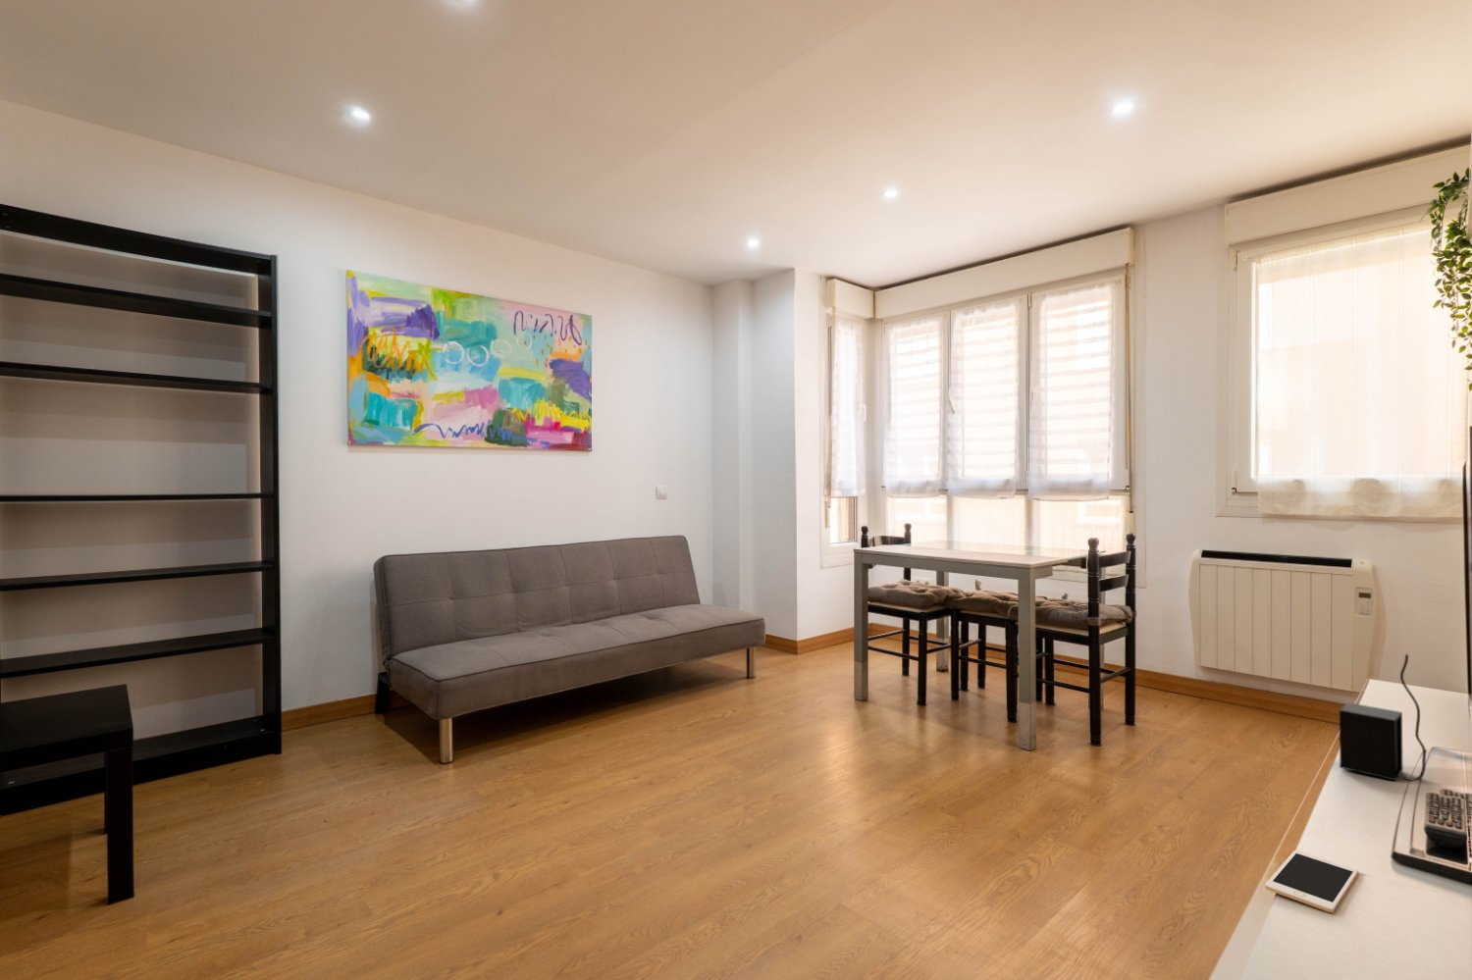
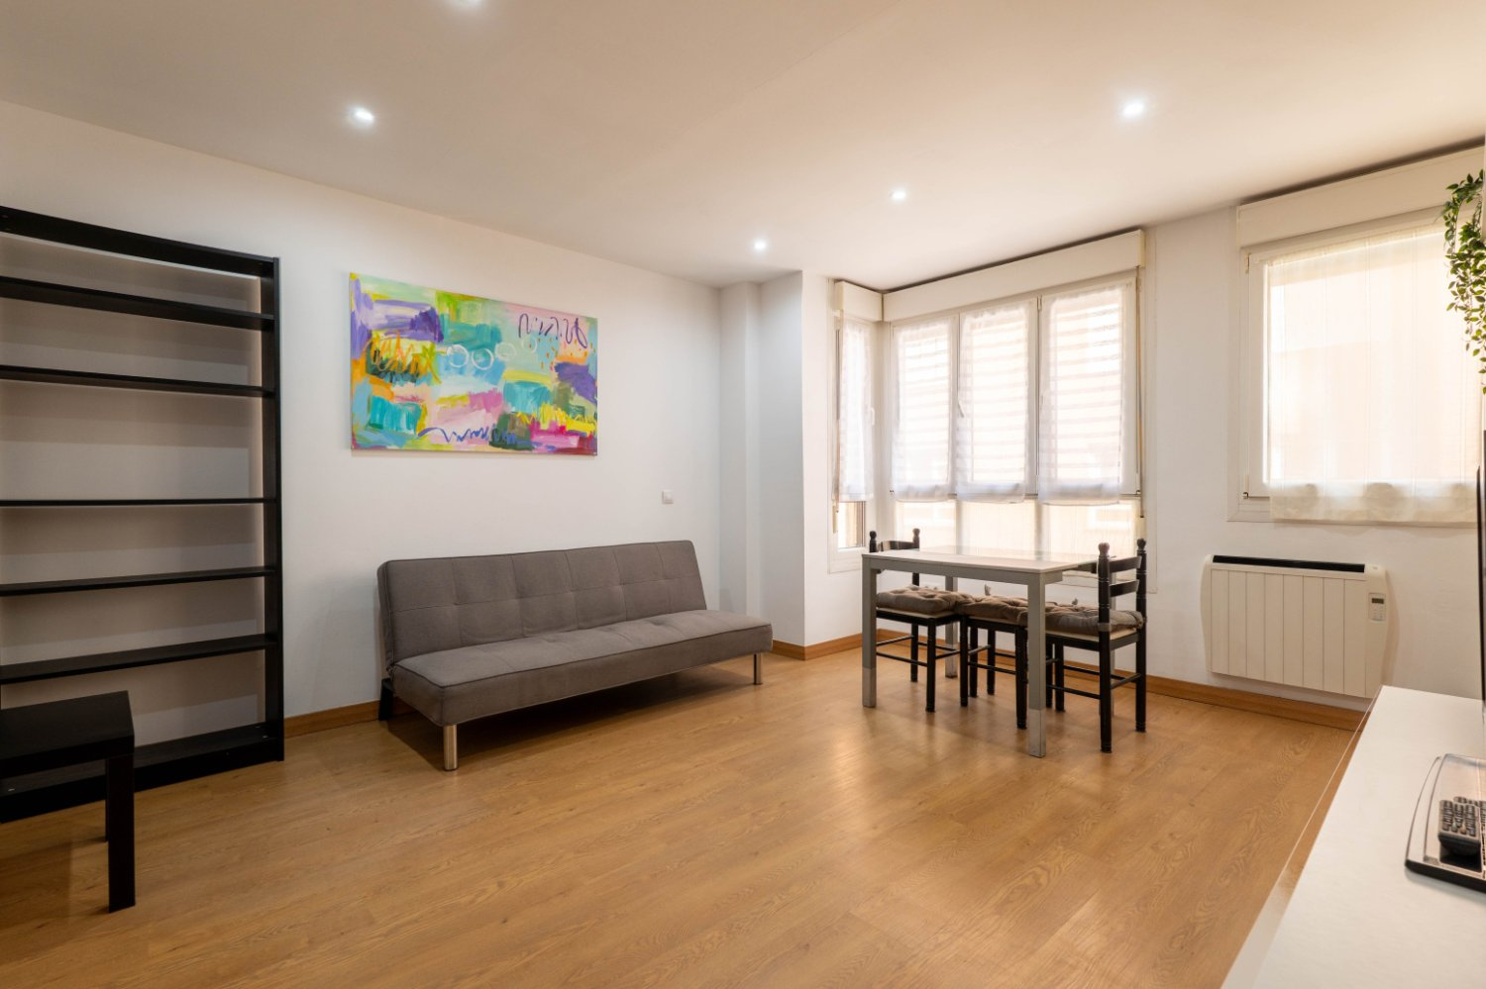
- speaker (1381, 712)
- cell phone (1312, 879)
